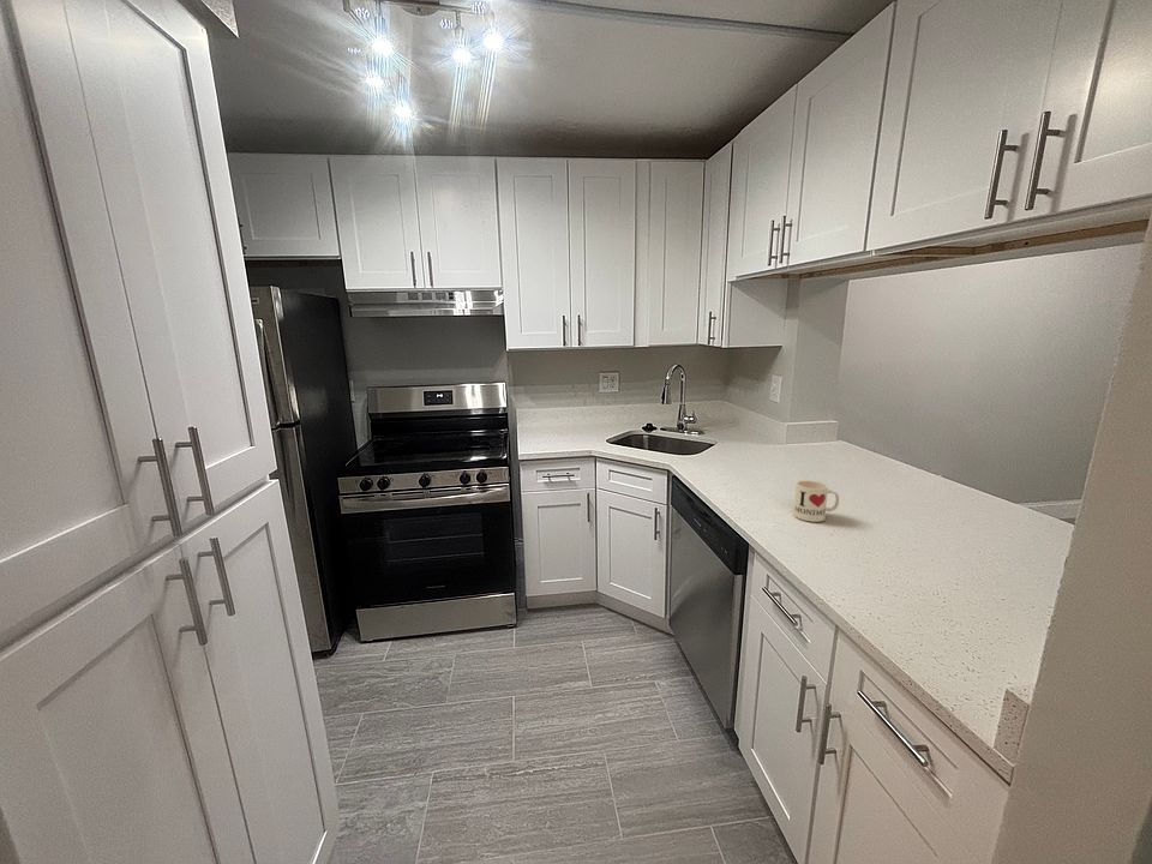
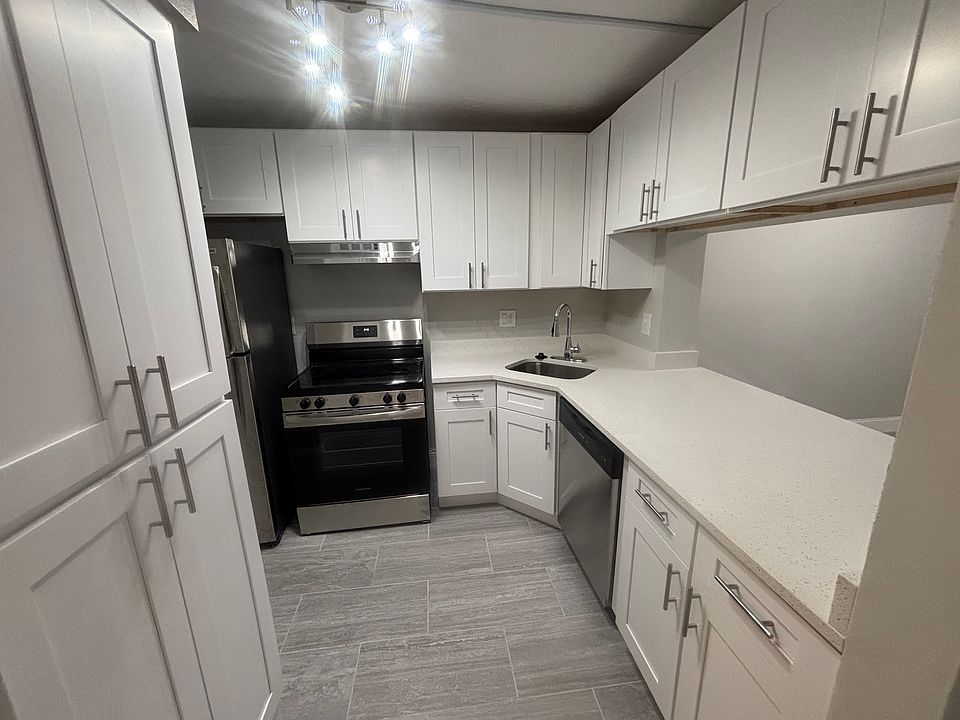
- mug (816, 500)
